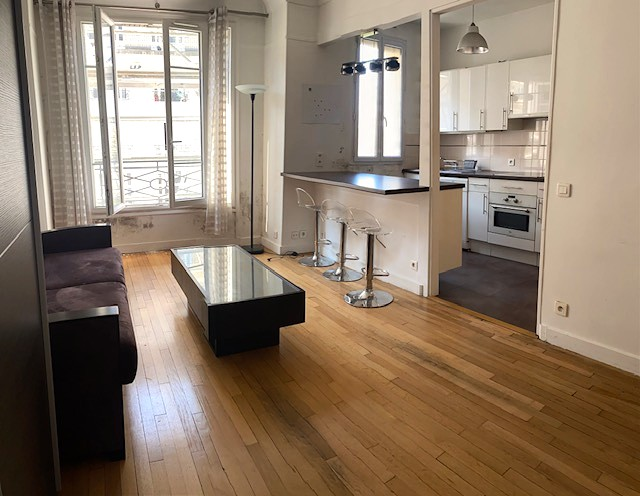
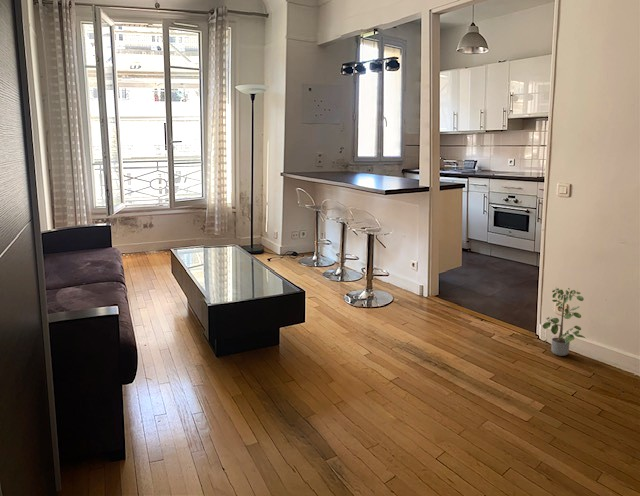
+ potted plant (566, 318)
